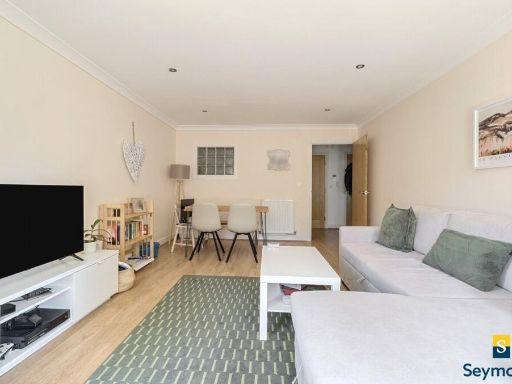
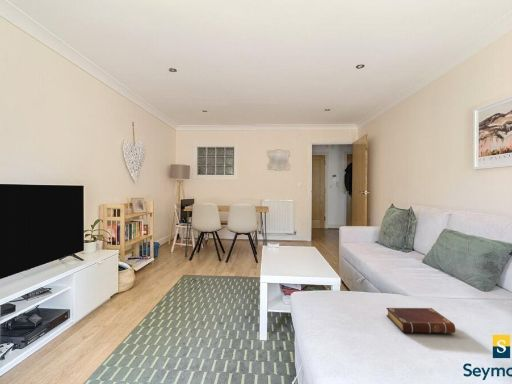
+ book (418, 319)
